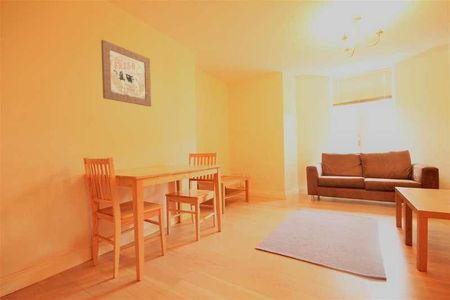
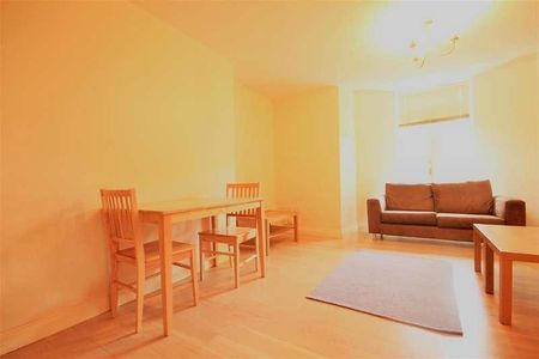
- wall art (128, 76)
